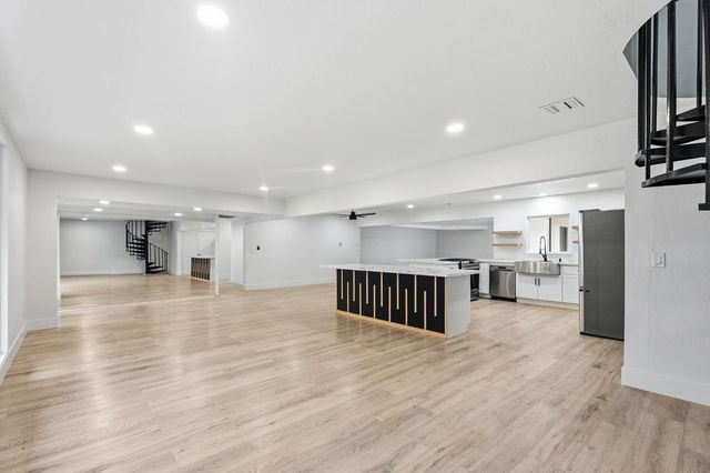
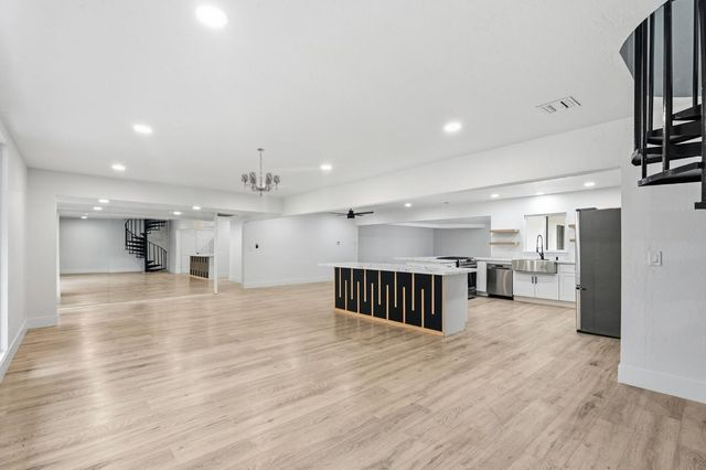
+ chandelier (260, 172)
